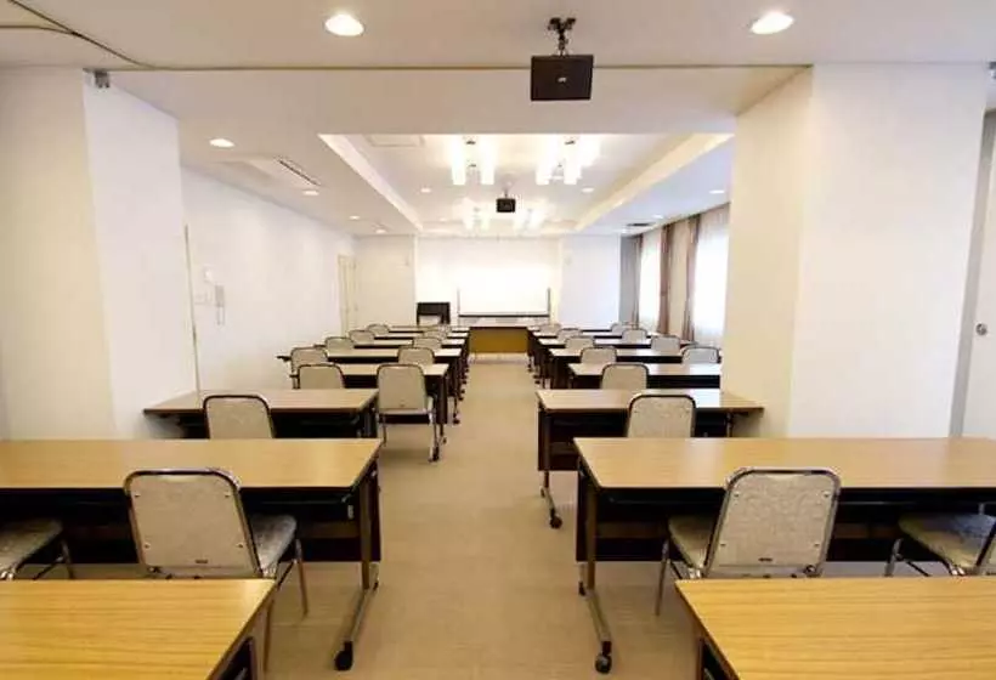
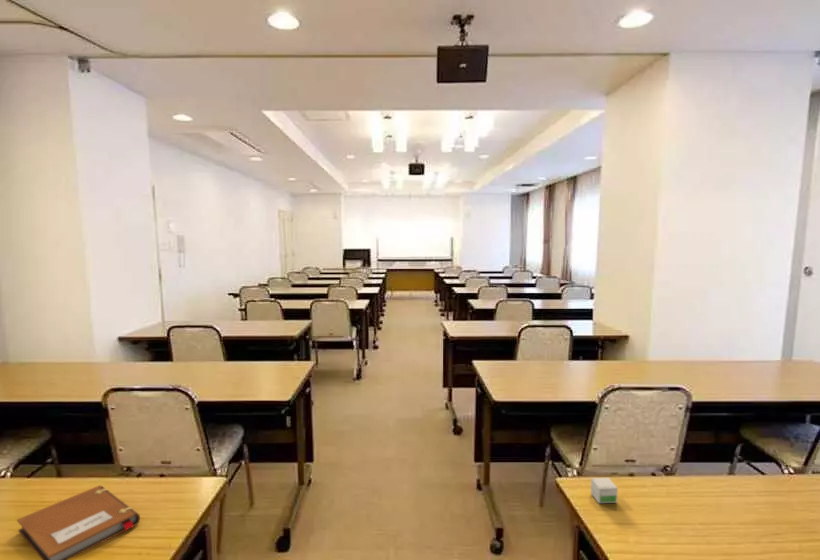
+ small box (603, 490)
+ notebook (80, 522)
